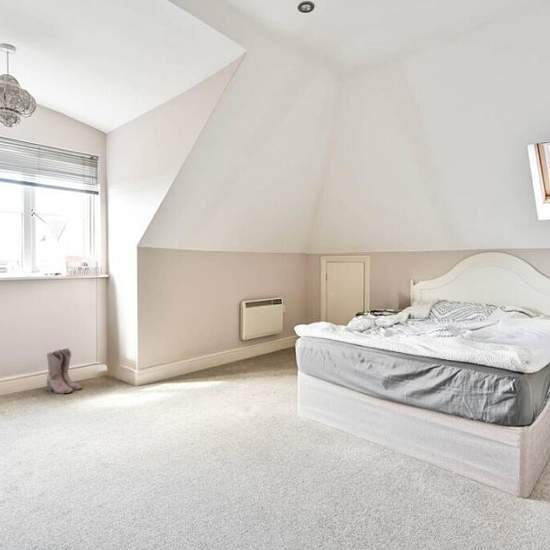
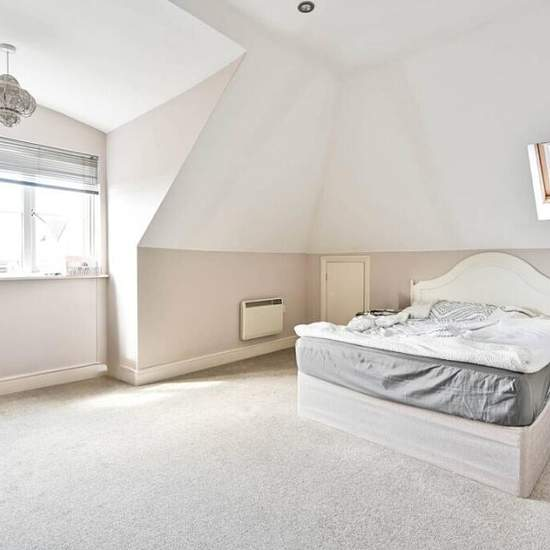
- boots (64, 369)
